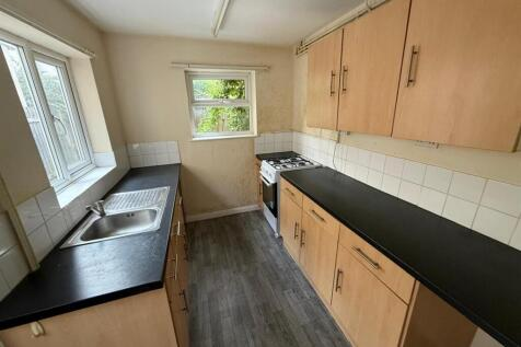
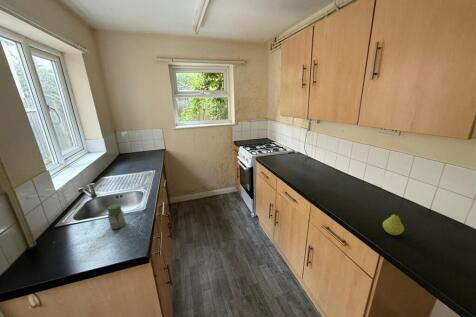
+ jar (116, 216)
+ fruit (393, 222)
